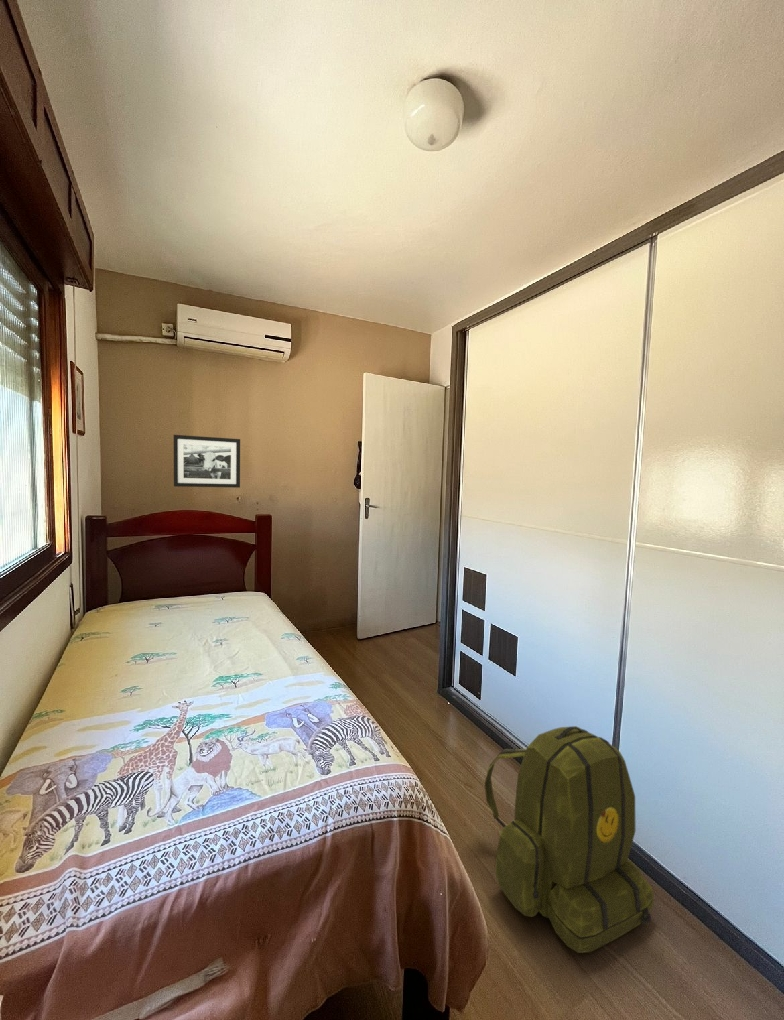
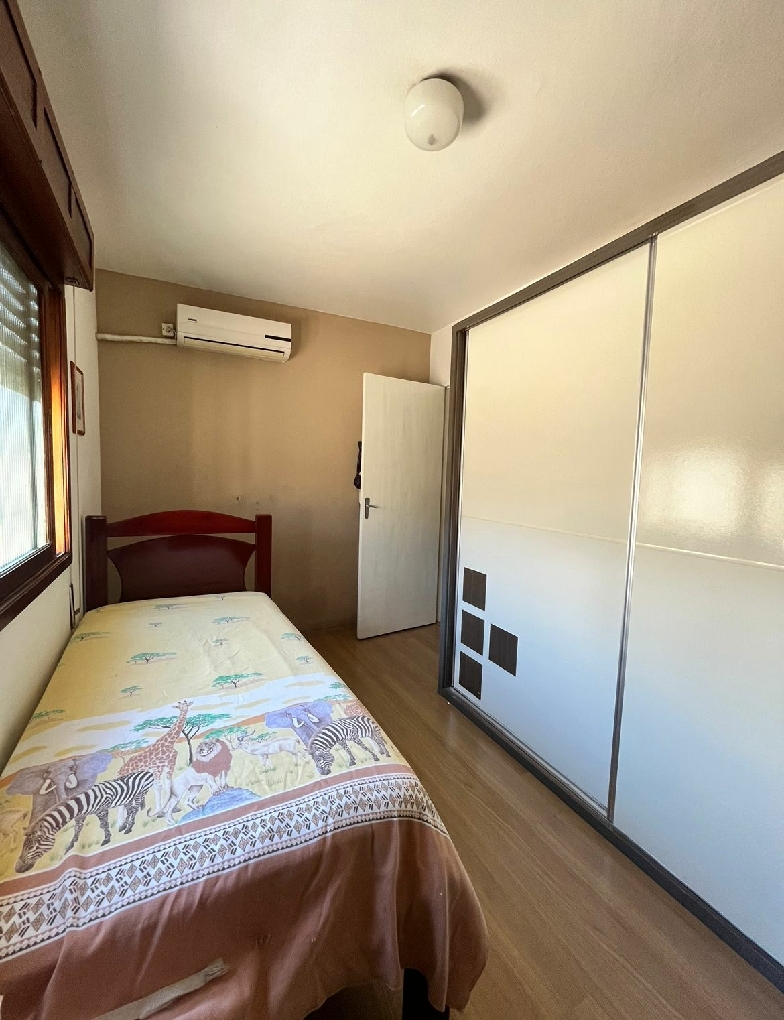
- picture frame (207, 462)
- backpack (562, 803)
